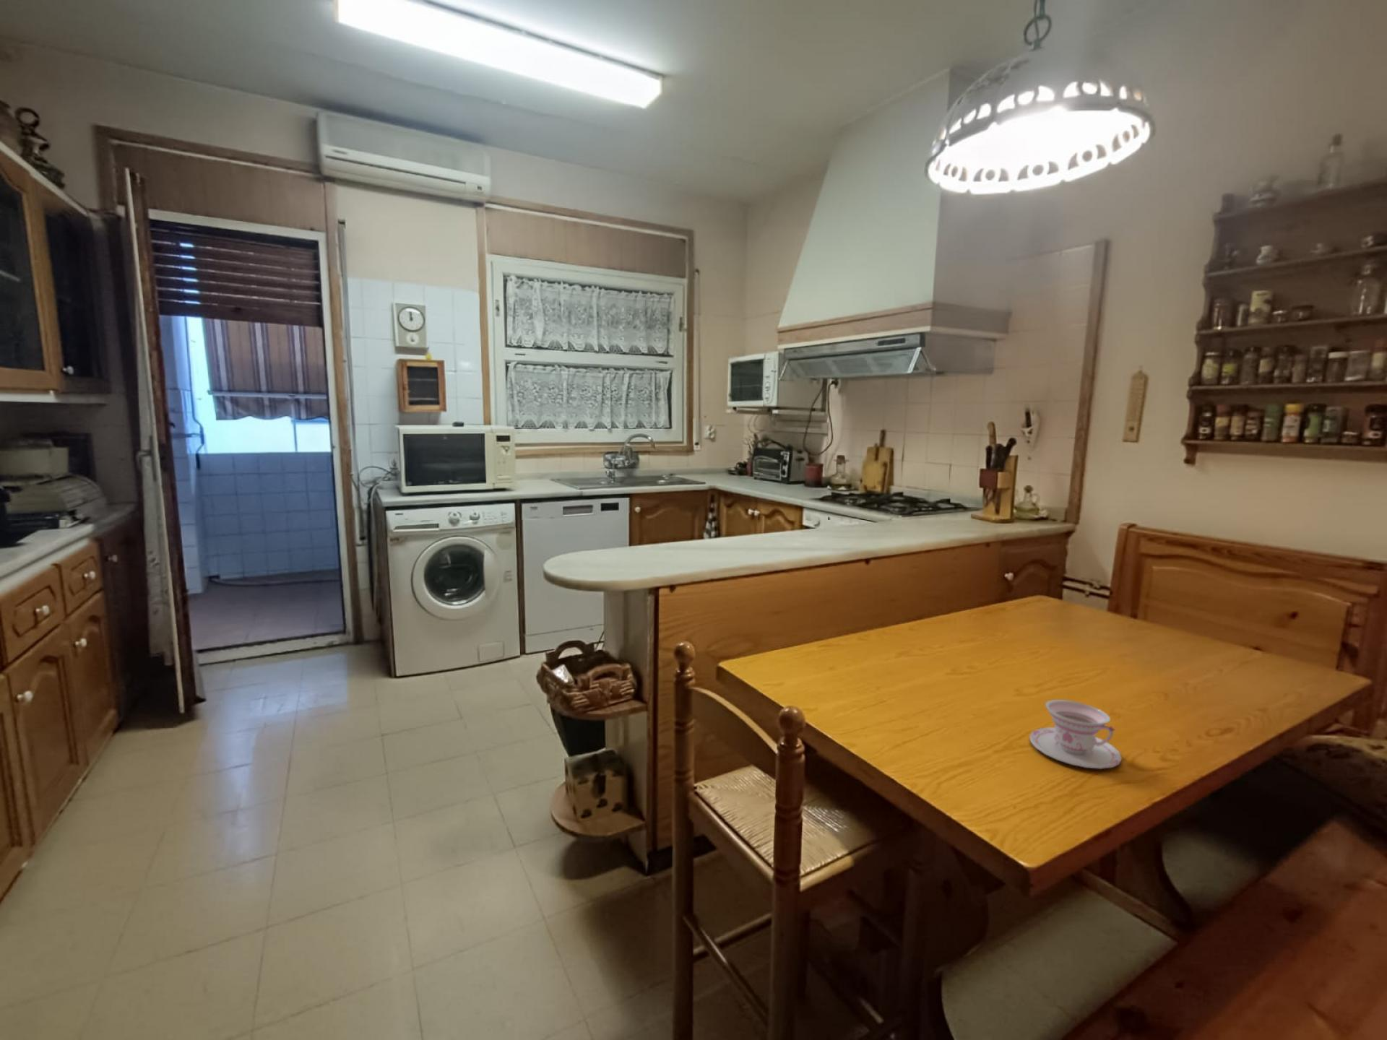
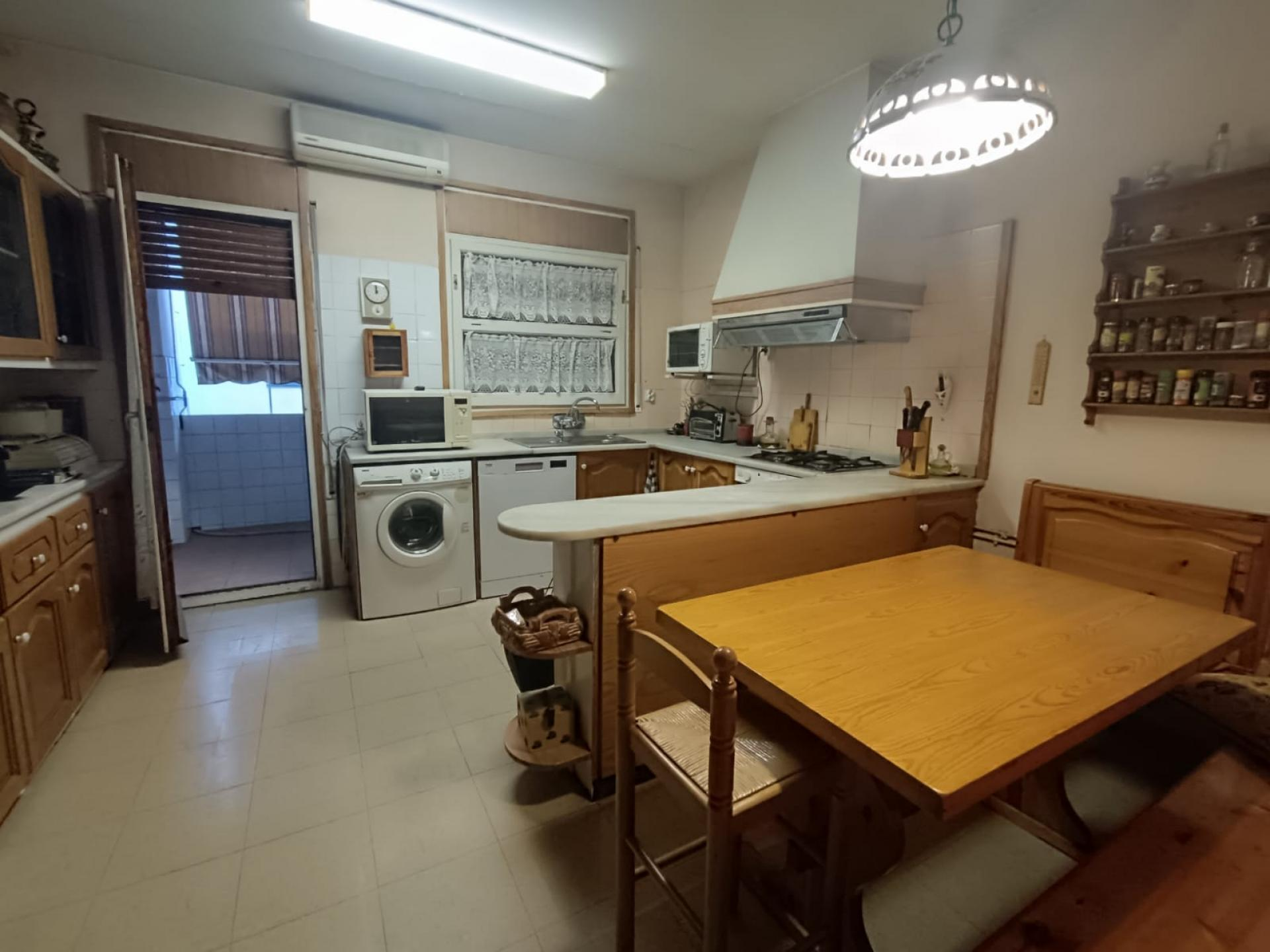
- teacup (1076, 730)
